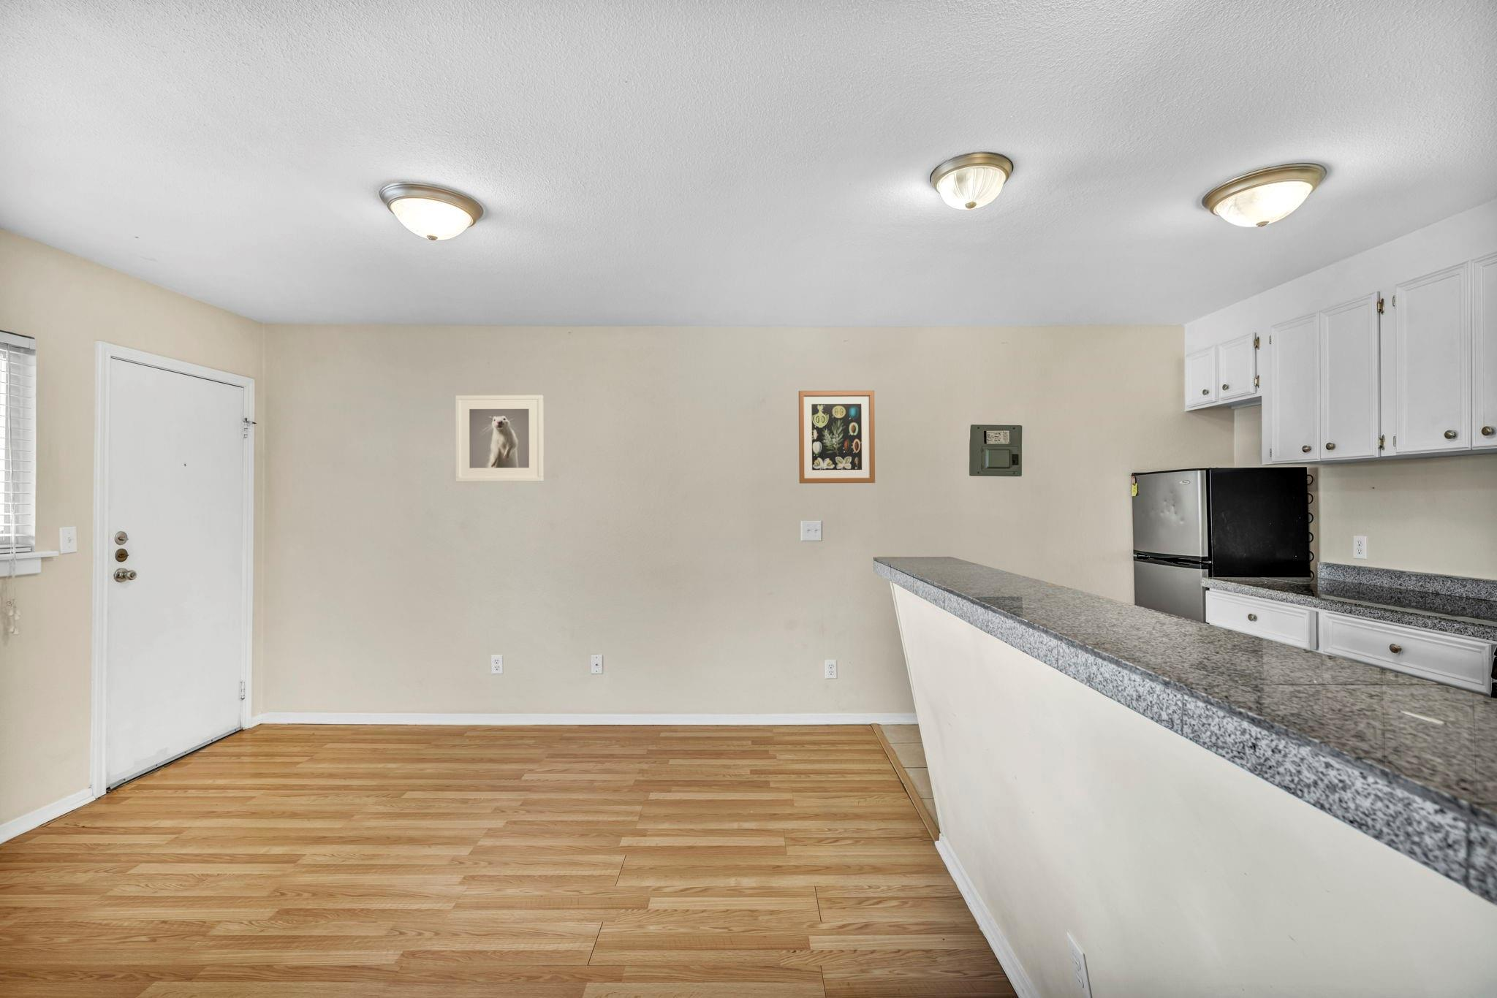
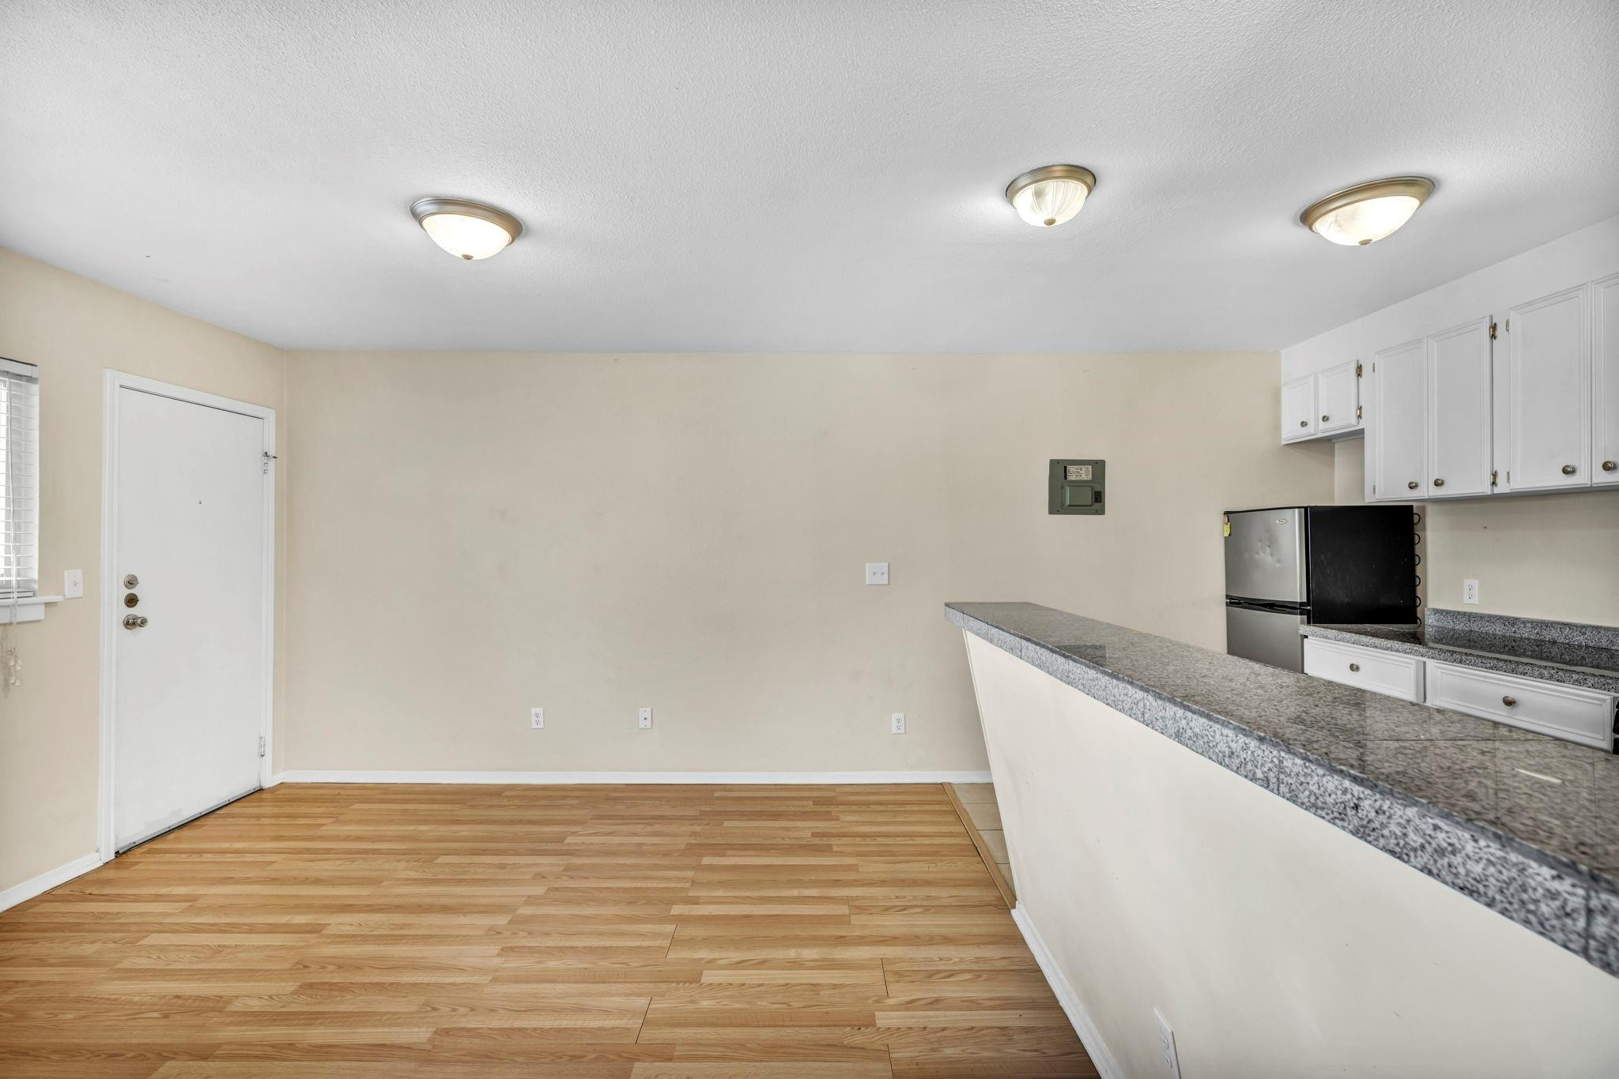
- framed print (499, 439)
- wall art (836, 437)
